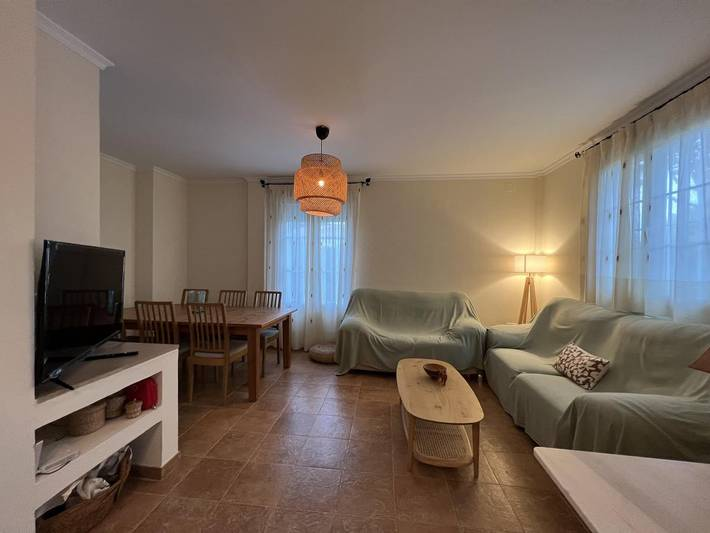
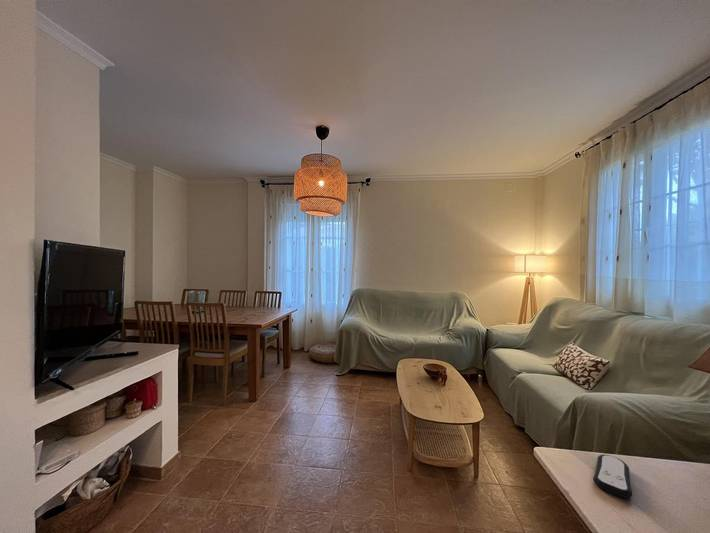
+ remote control (612, 473)
